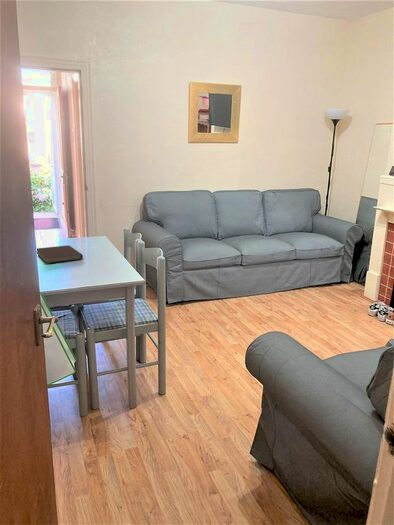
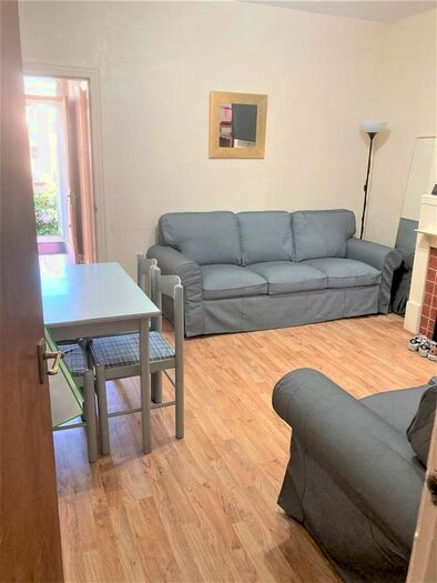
- notebook (58, 253)
